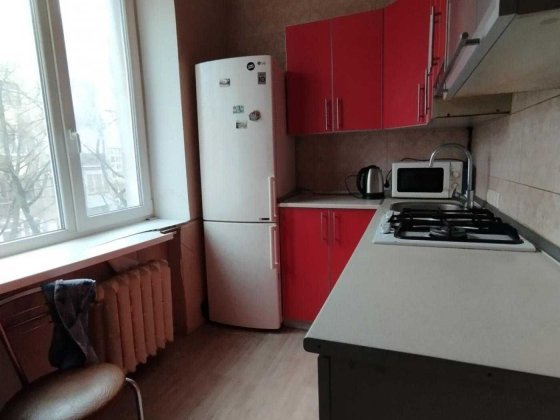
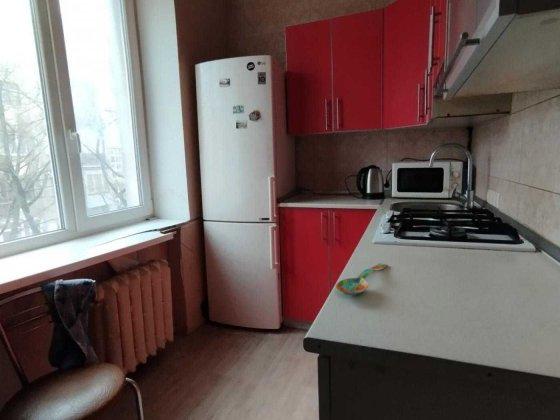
+ spoon (366, 275)
